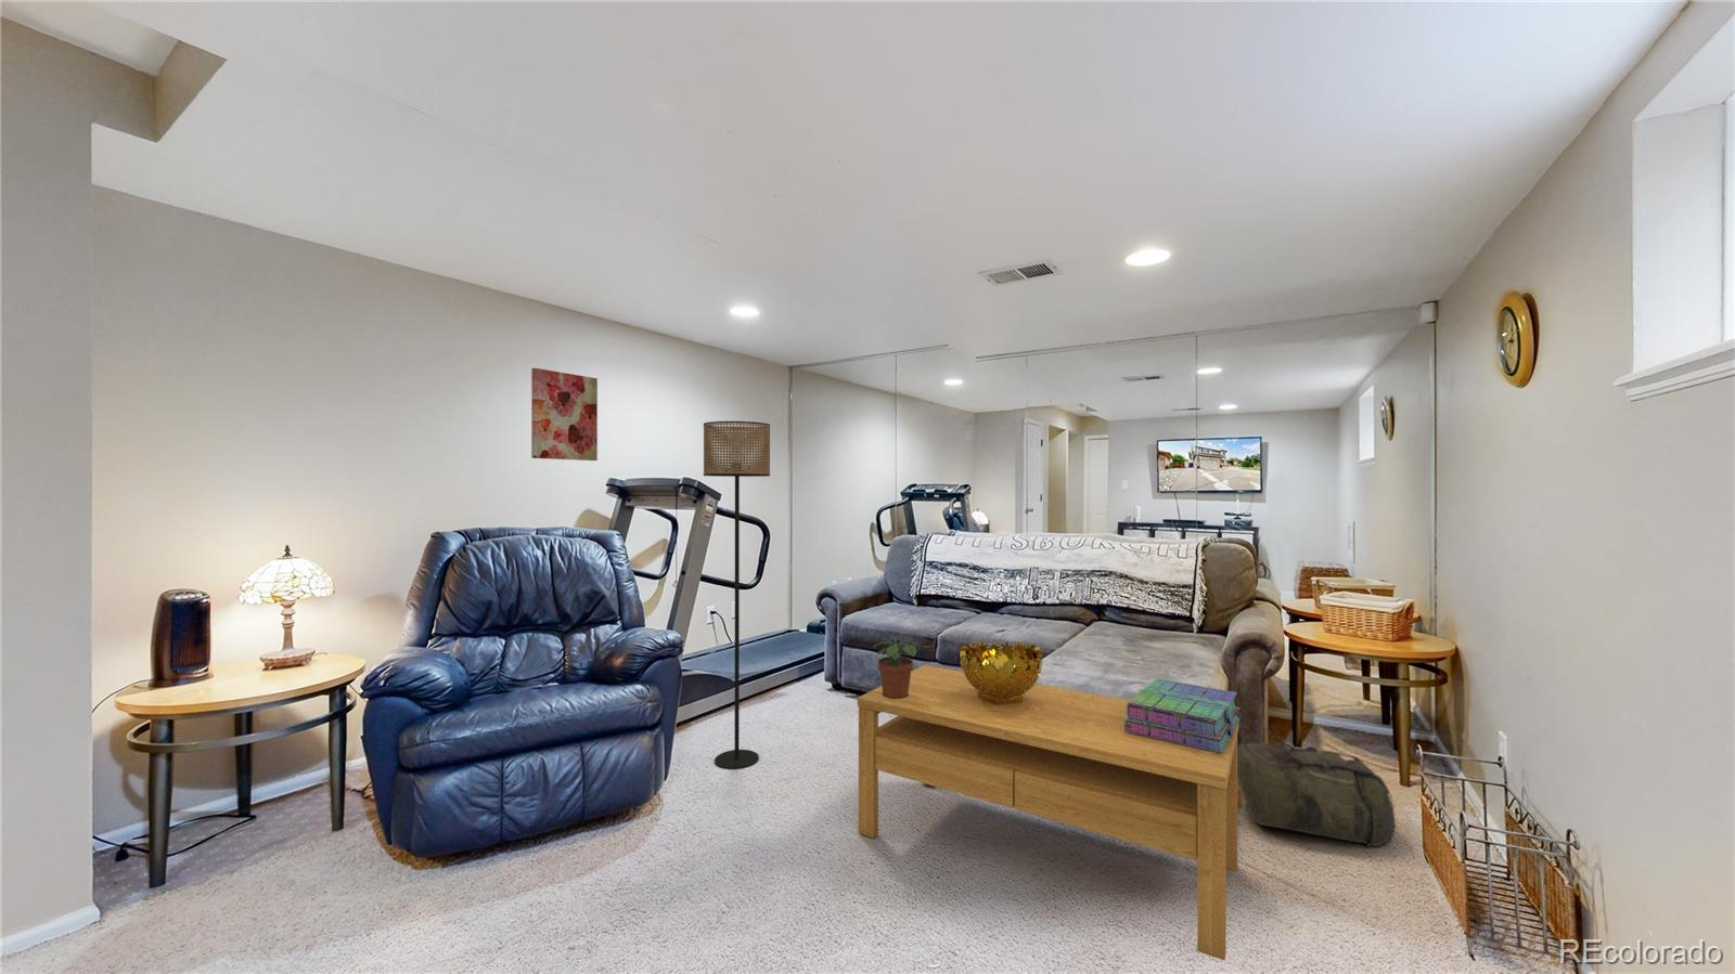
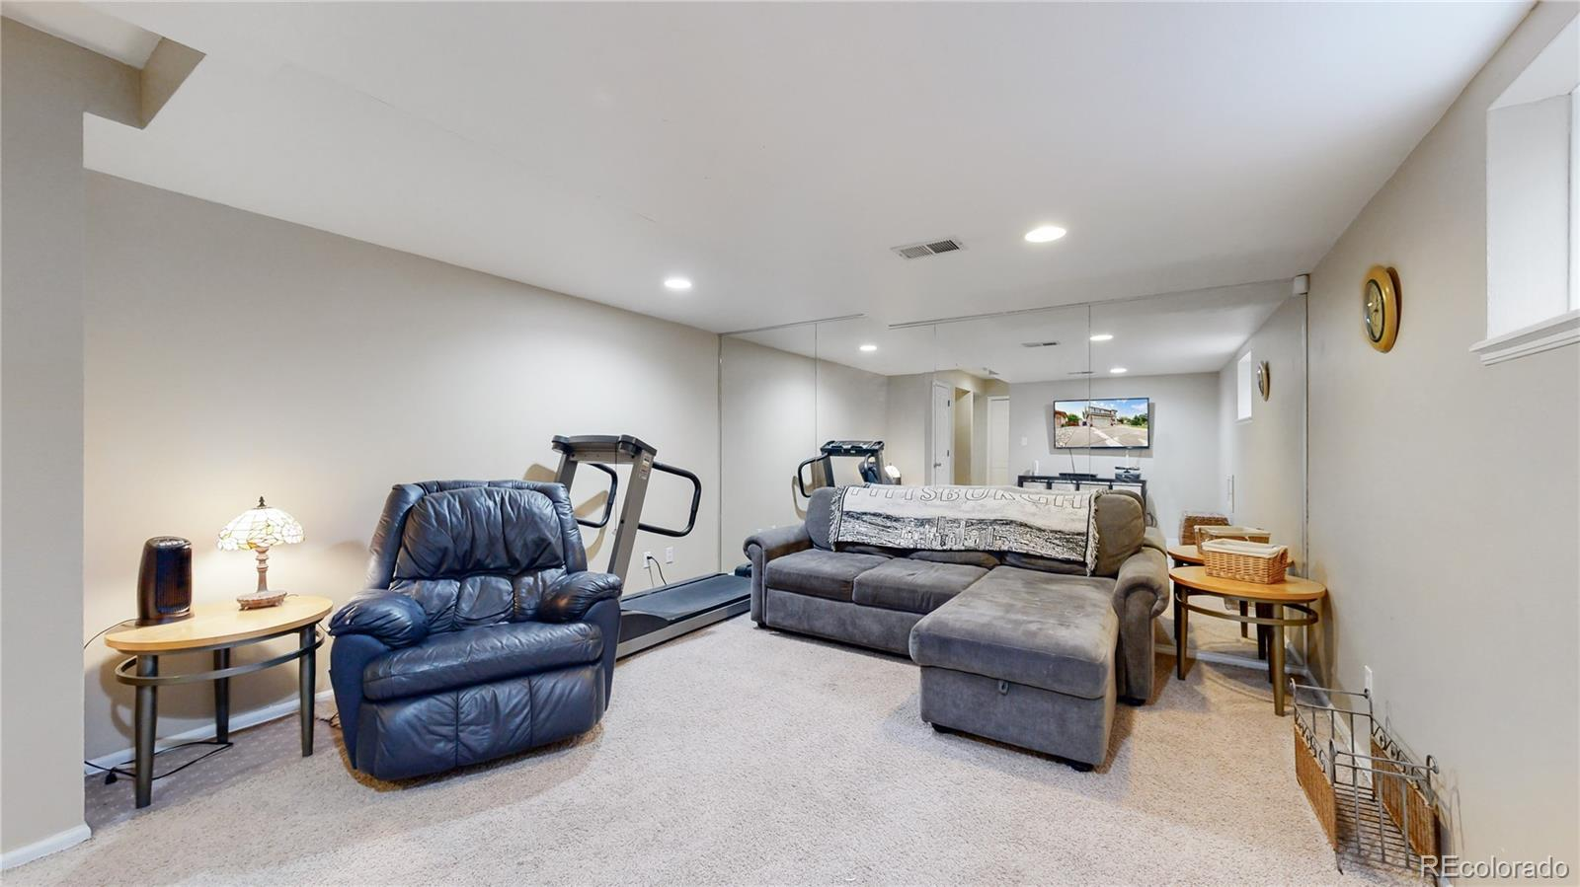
- stack of books (1183, 710)
- decorative bowl (1000, 672)
- coffee table (1039, 778)
- floor lamp (736, 592)
- backpack (1310, 785)
- wall art (565, 416)
- potted plant (897, 667)
